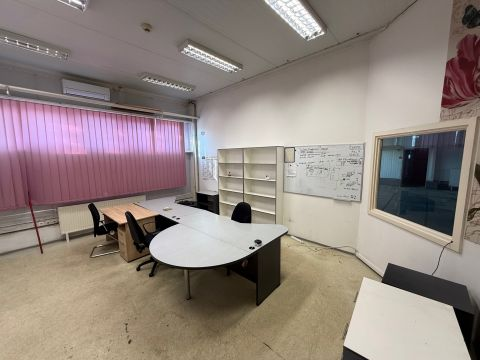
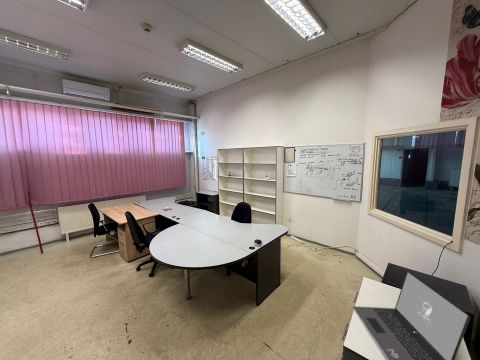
+ laptop (400, 311)
